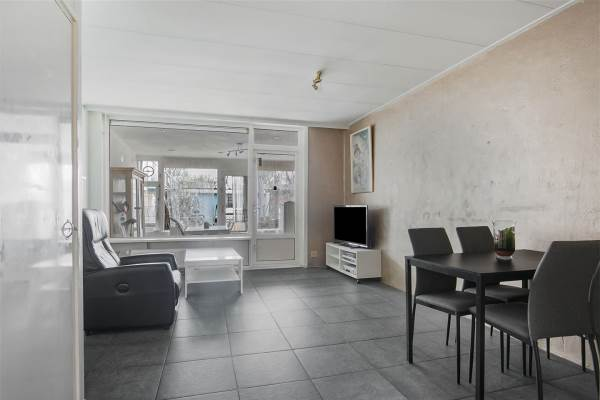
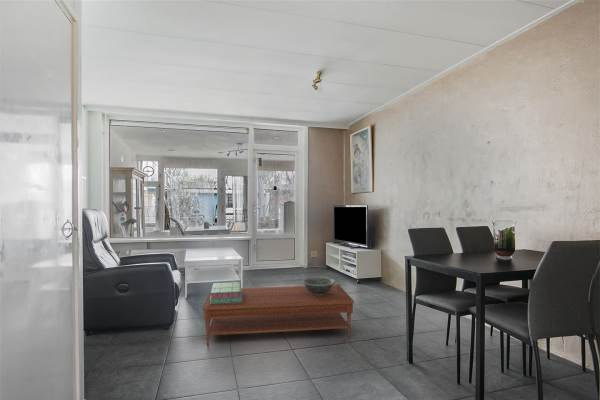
+ decorative bowl (318, 286)
+ coffee table (278, 312)
+ stack of books (226, 291)
